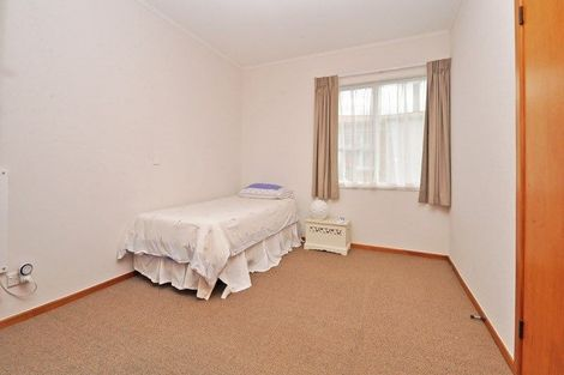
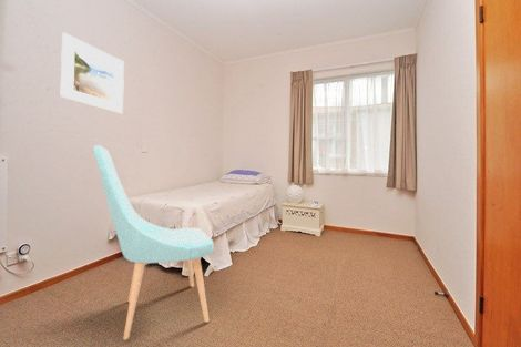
+ chair (155, 231)
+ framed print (95, 76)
